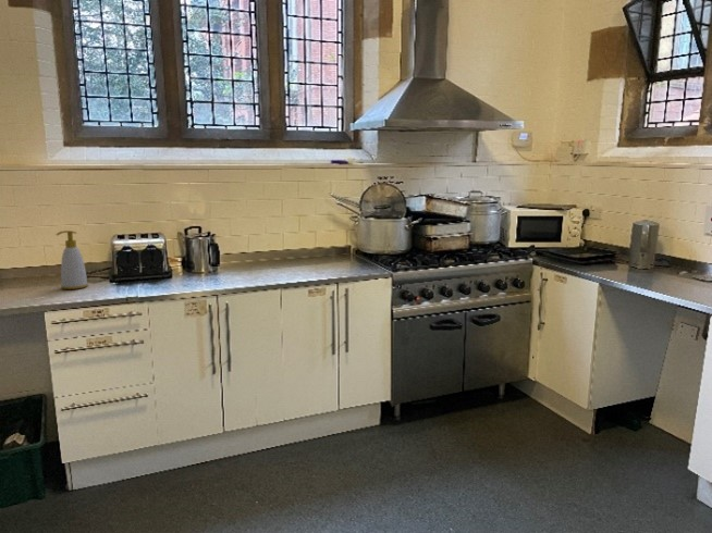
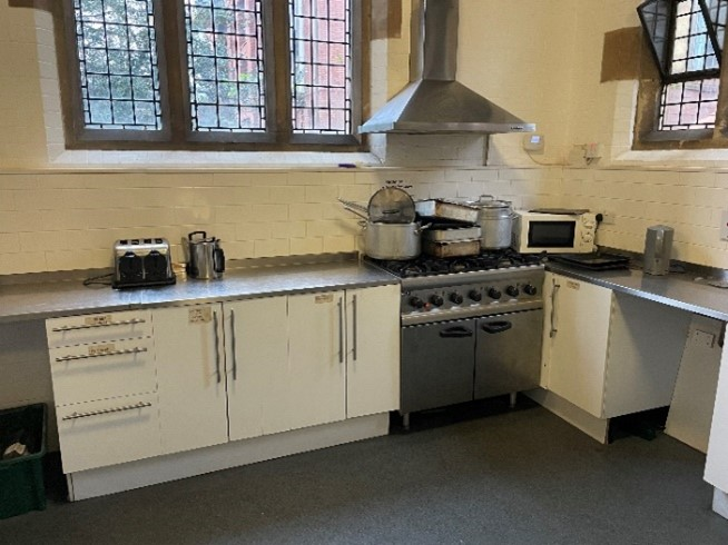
- soap bottle (72, 259)
